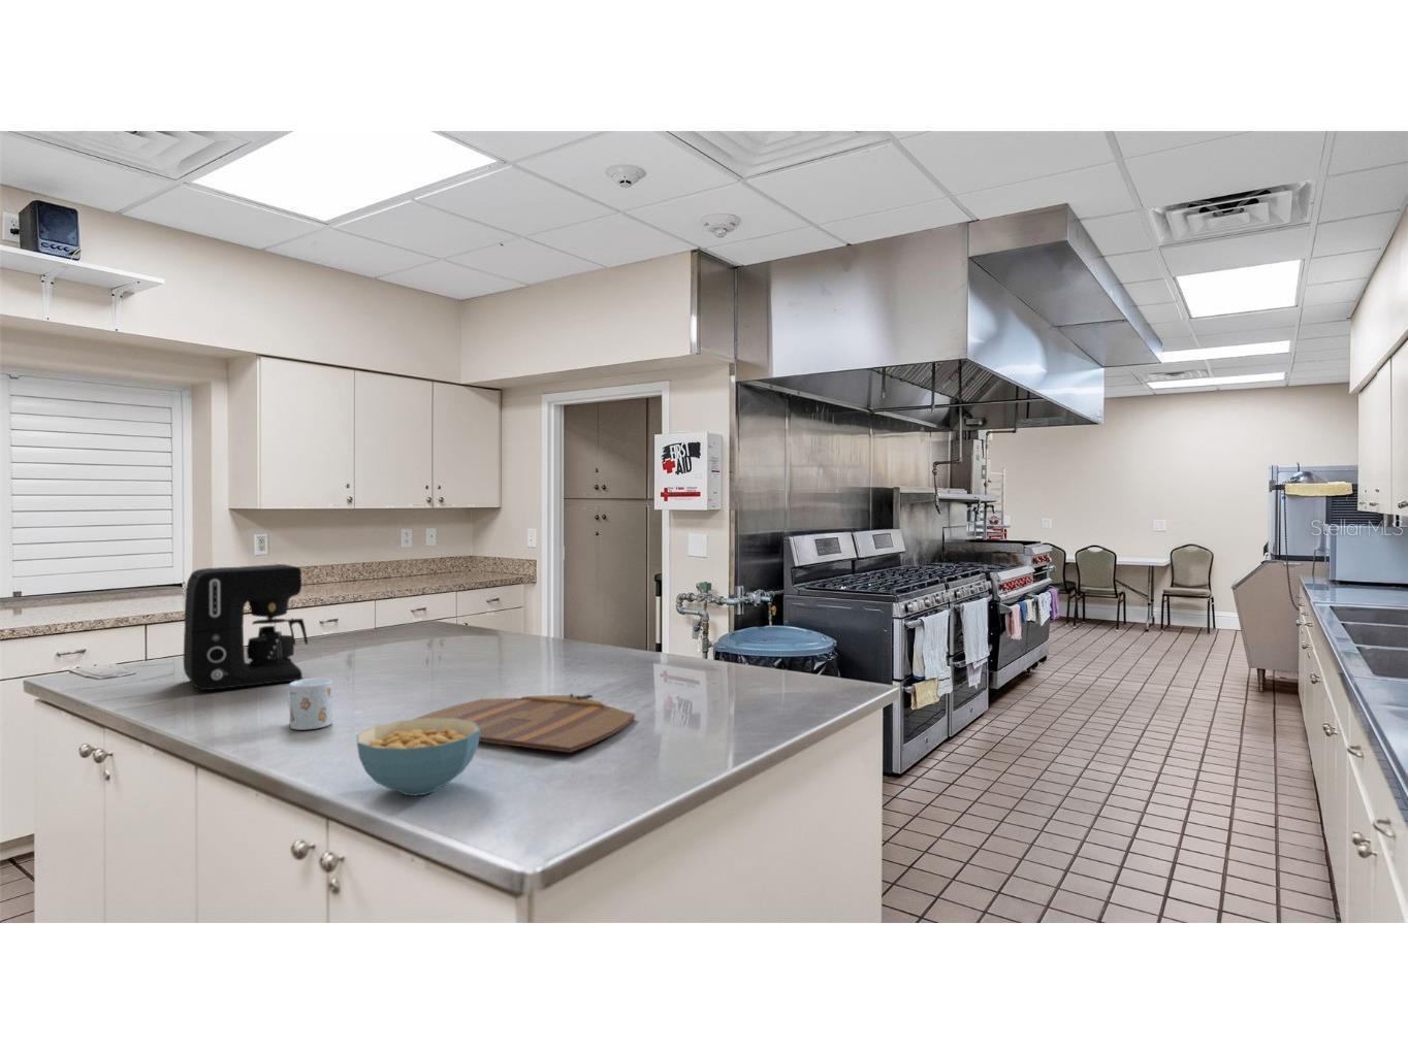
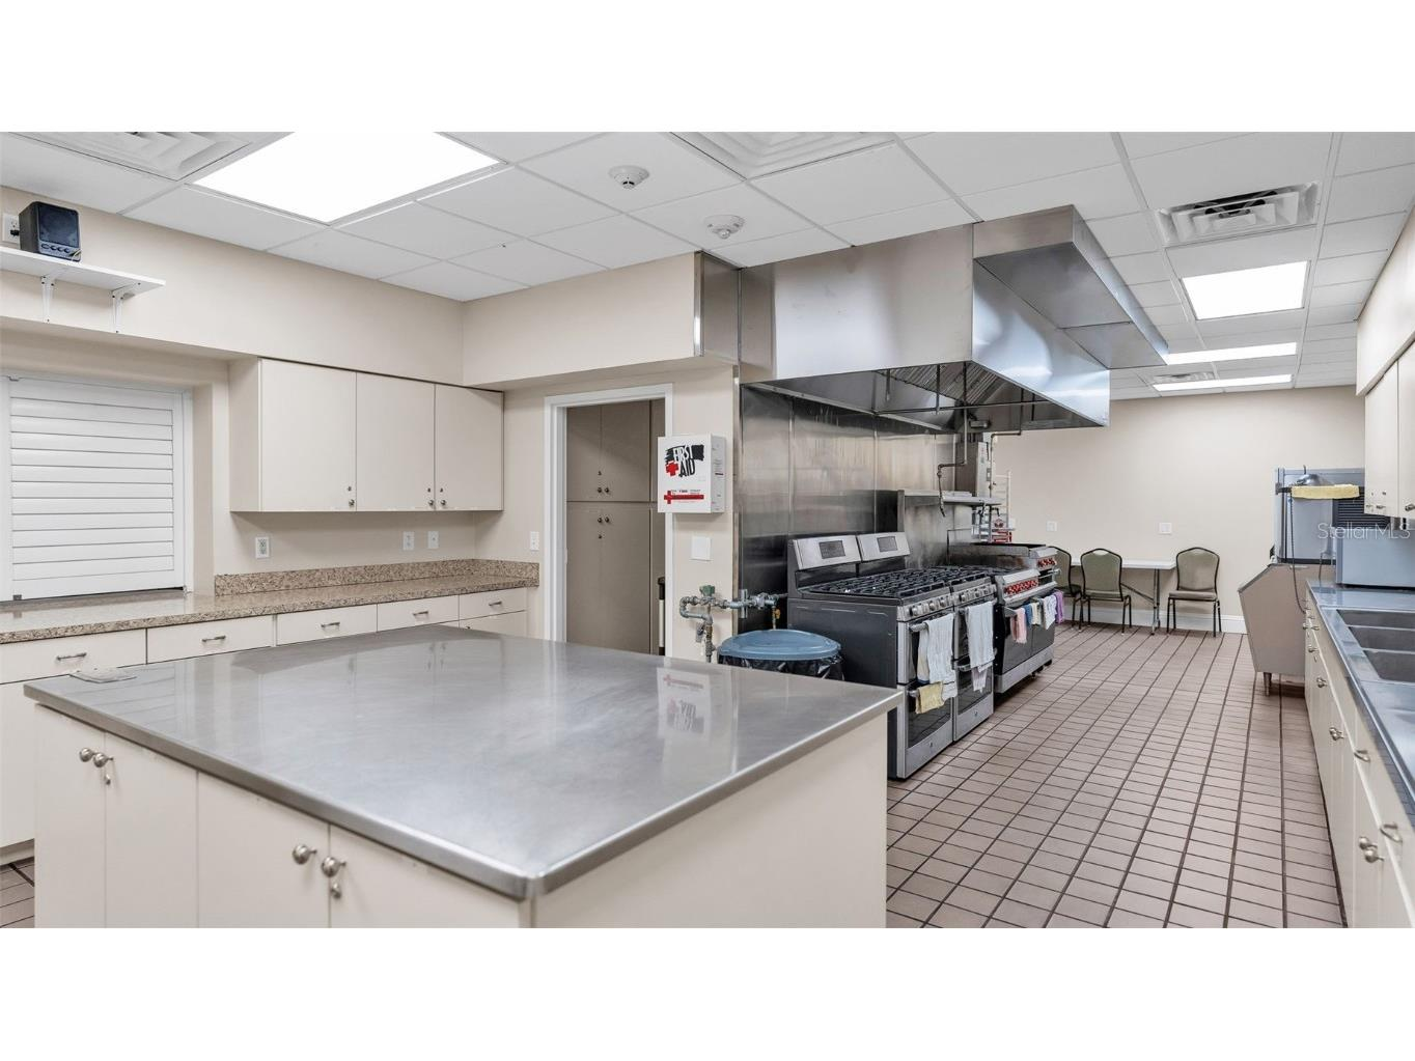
- cereal bowl (419, 760)
- mug (306, 701)
- coffee maker (252, 623)
- cutting board (533, 713)
